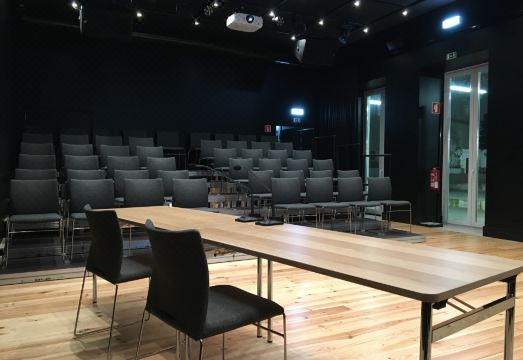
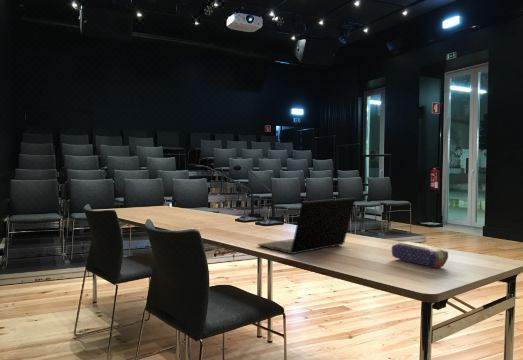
+ pencil case (418, 253)
+ laptop (306, 222)
